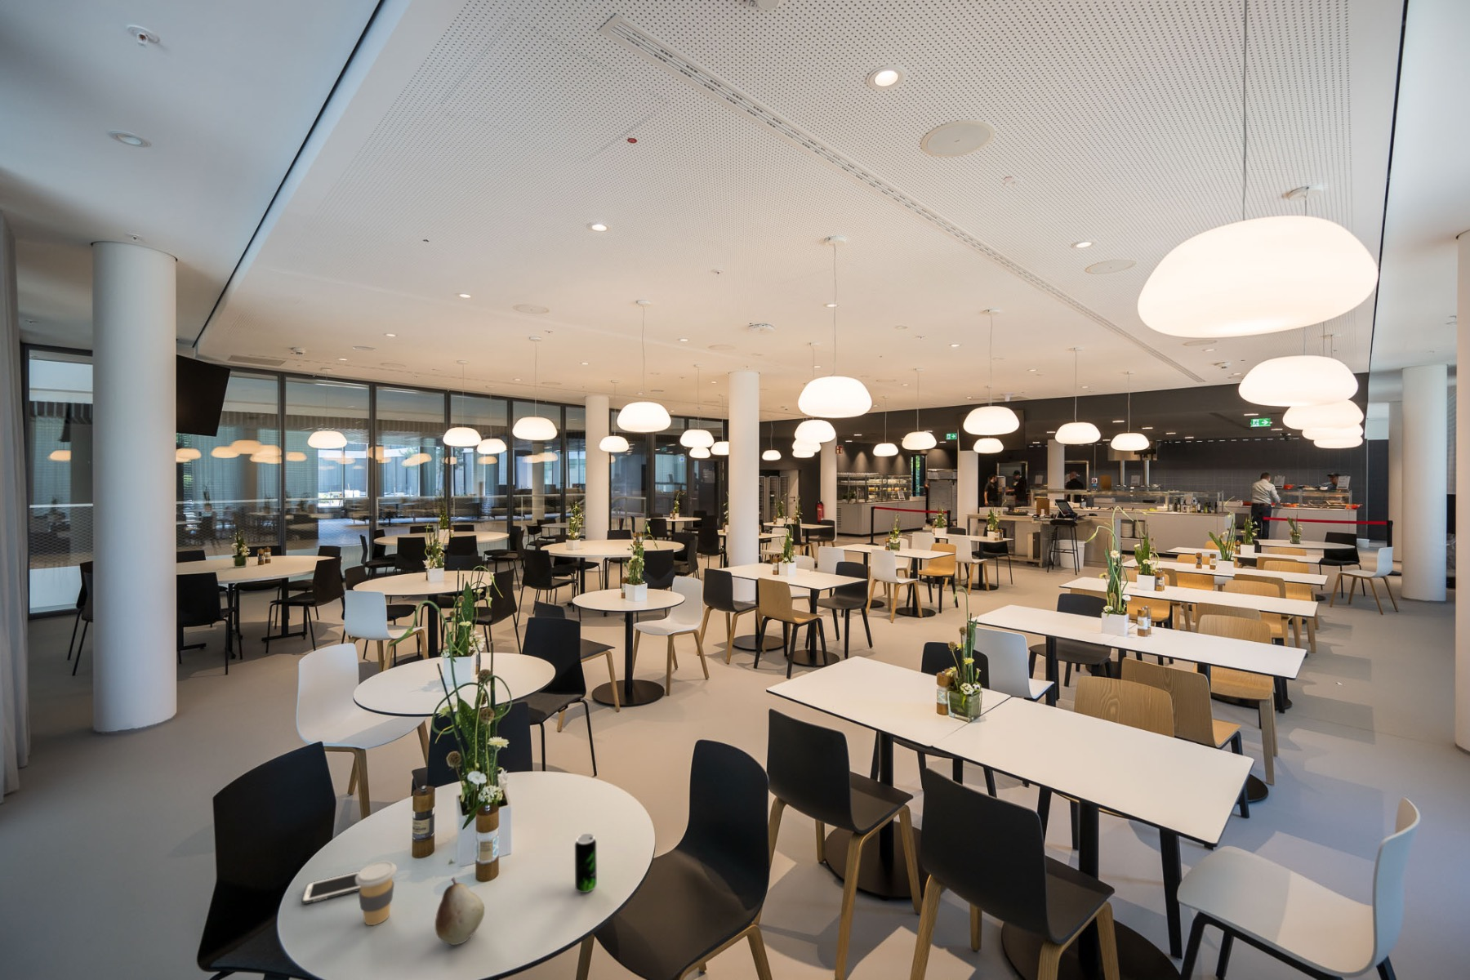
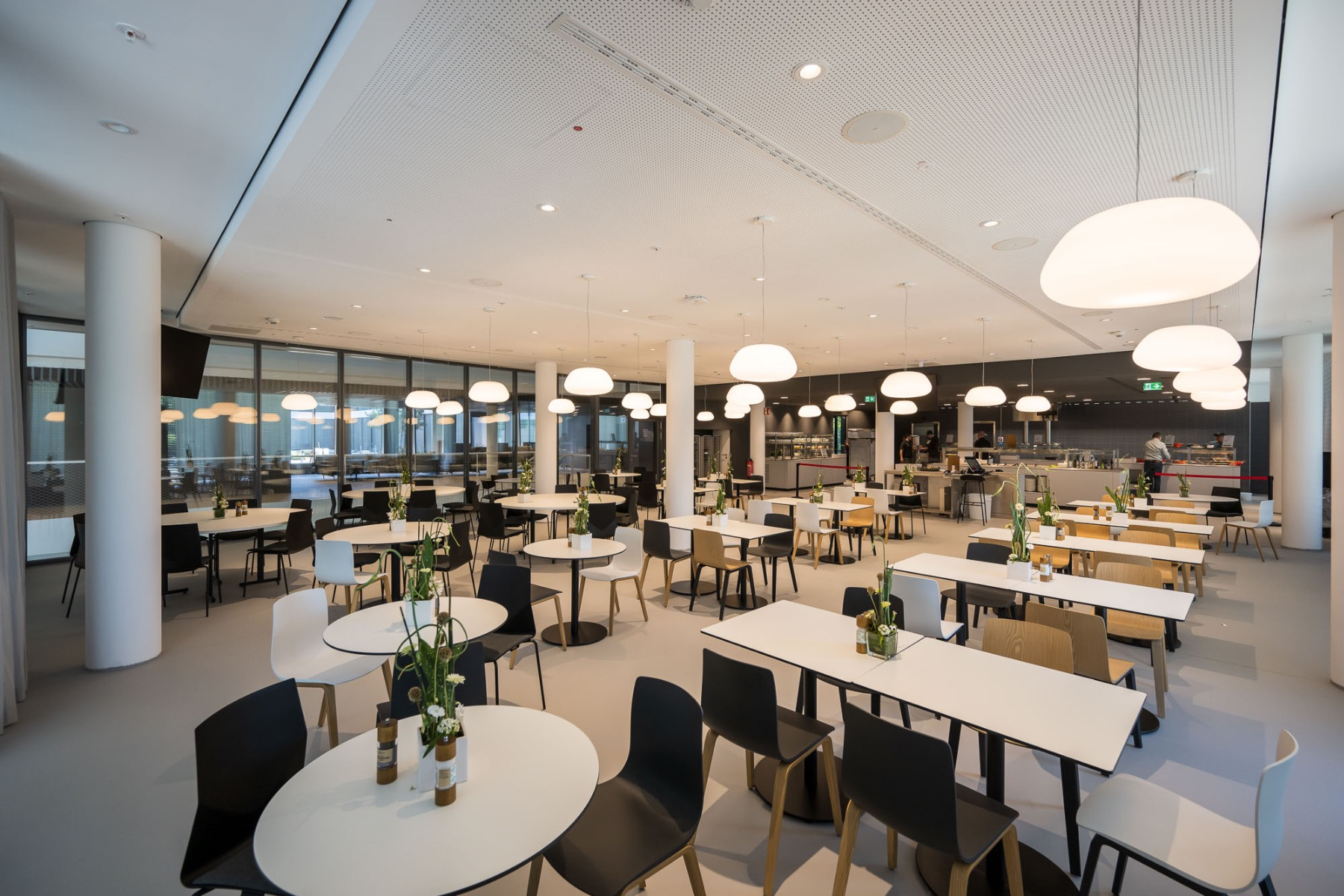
- coffee cup (376, 894)
- cell phone (339, 885)
- fruit (460, 909)
- beverage can (585, 863)
